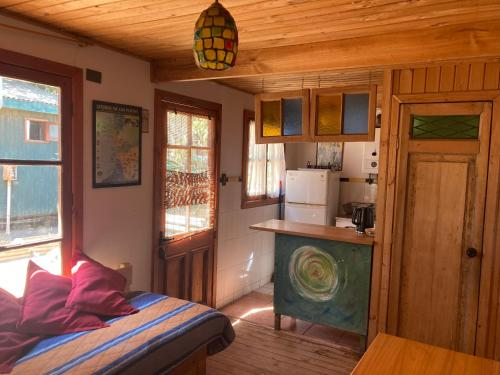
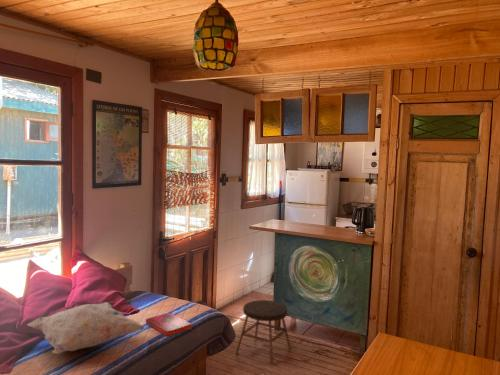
+ decorative pillow (85, 325)
+ hardback book (168, 323)
+ stool (266, 326)
